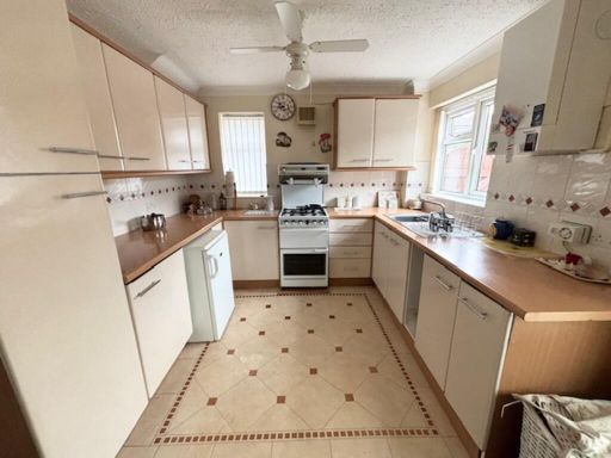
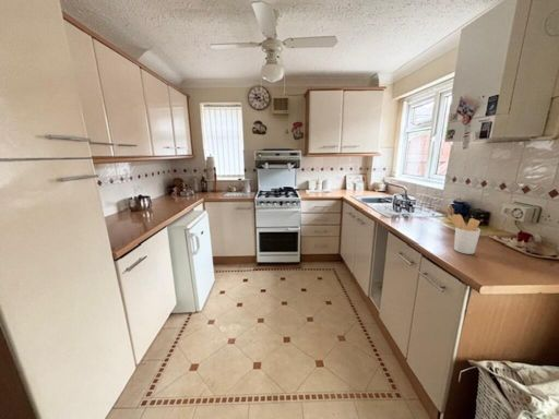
+ utensil holder (462, 232)
